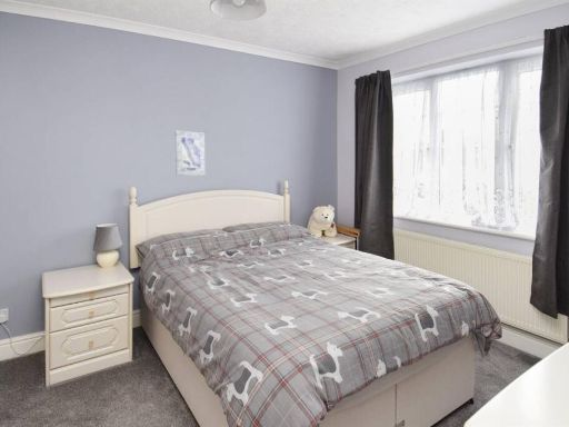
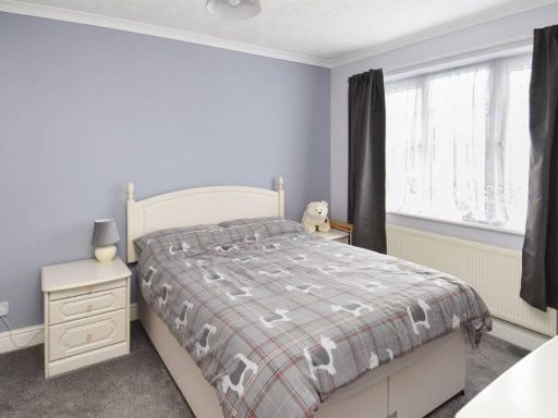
- wall art (190, 153)
